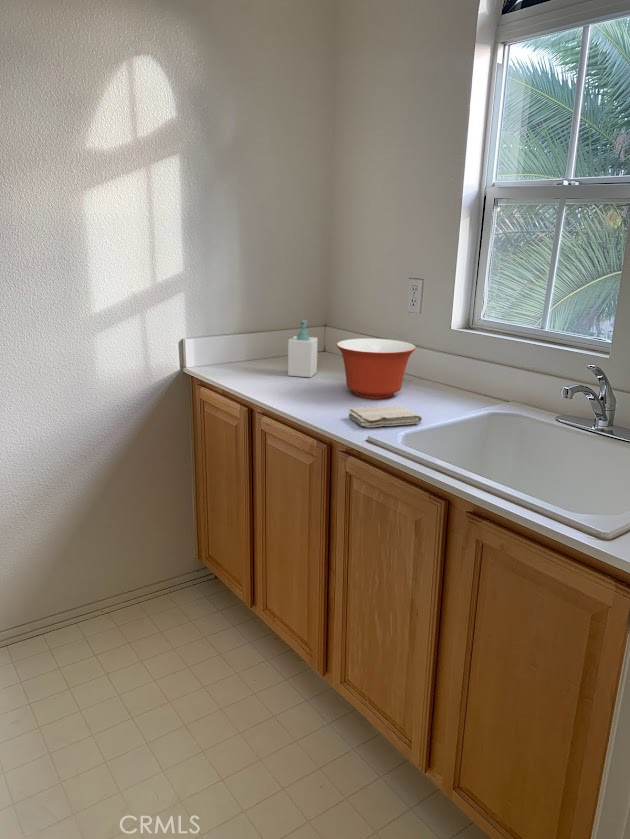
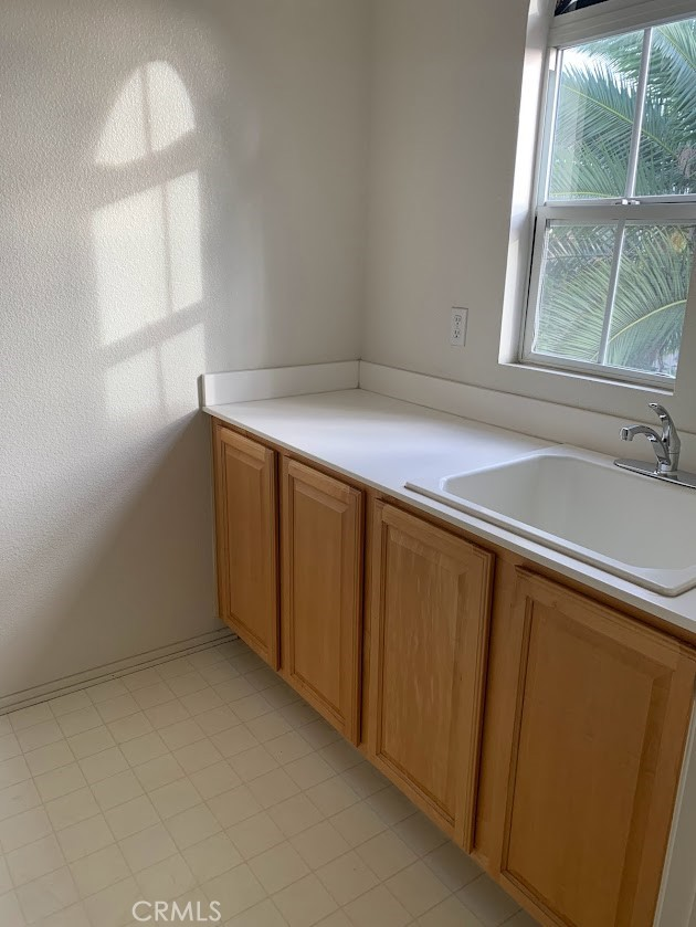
- soap bottle (303, 347)
- mixing bowl (374, 369)
- washcloth (383, 415)
